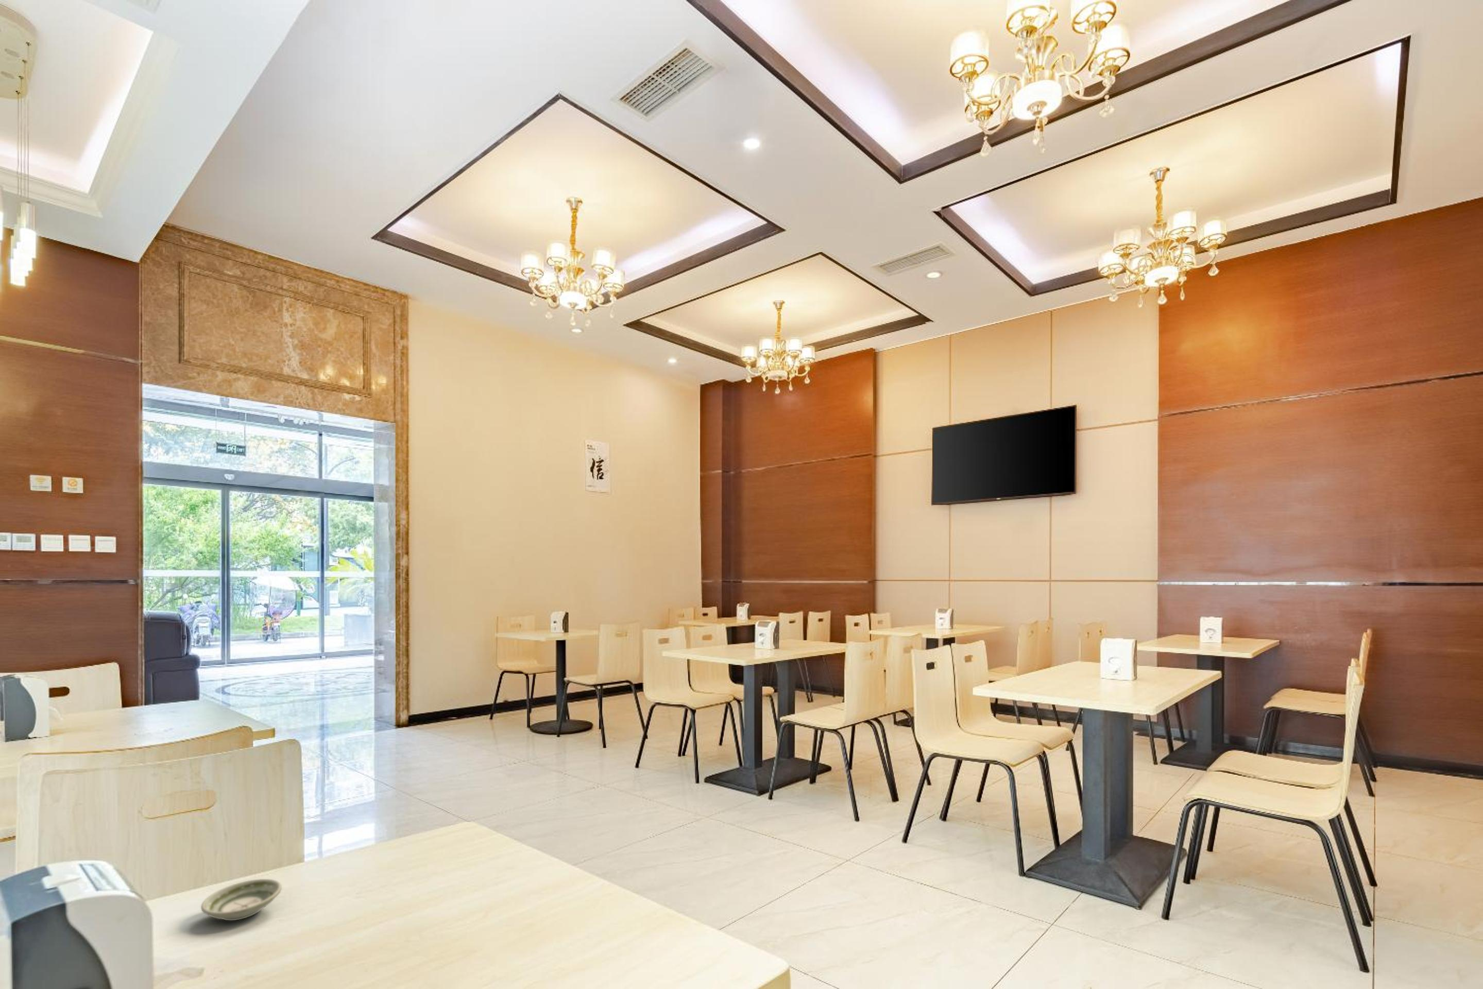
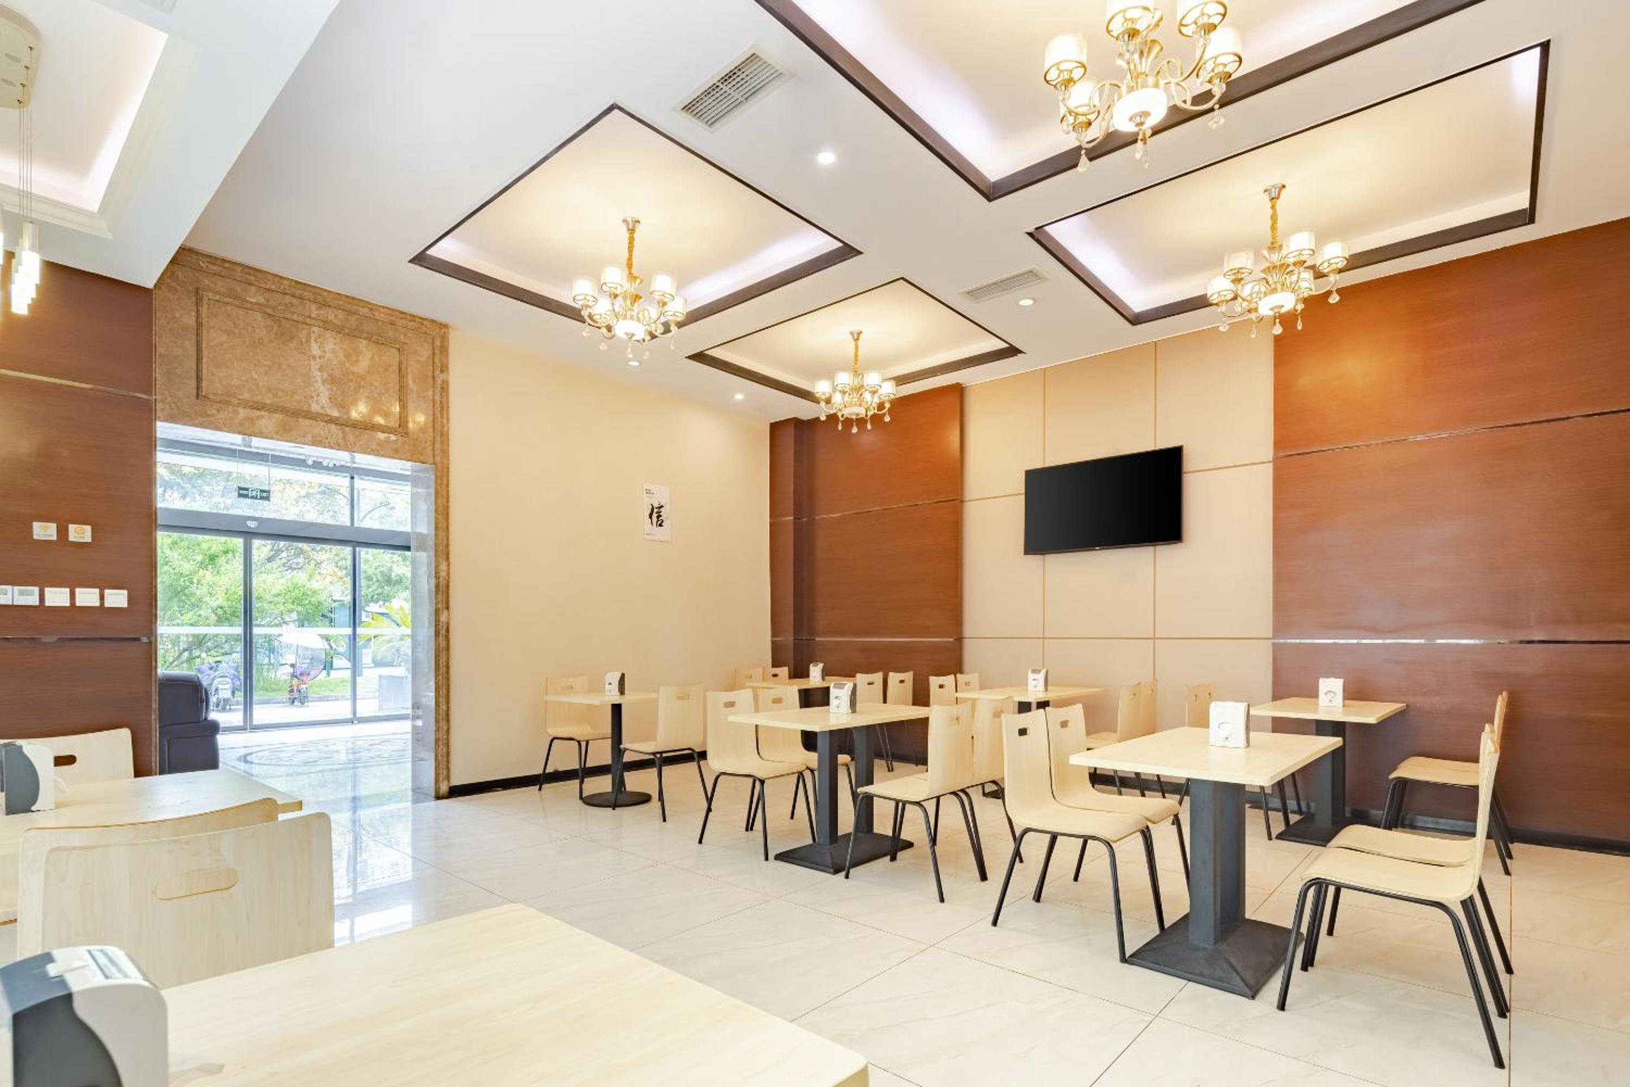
- saucer (242, 903)
